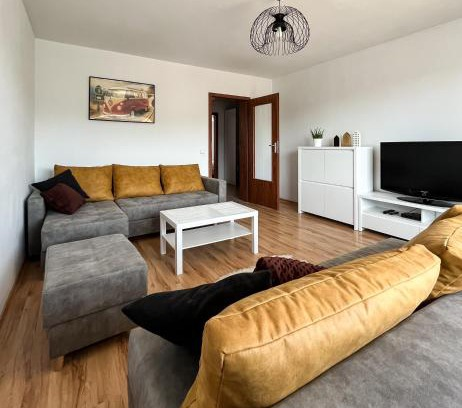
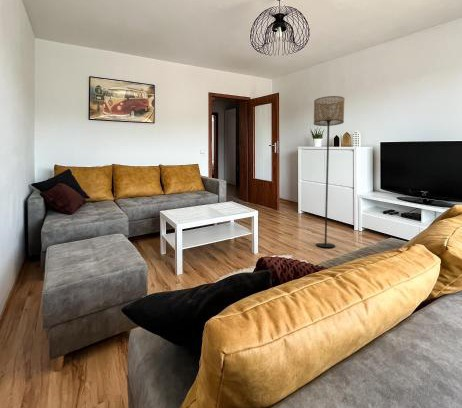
+ floor lamp (327, 174)
